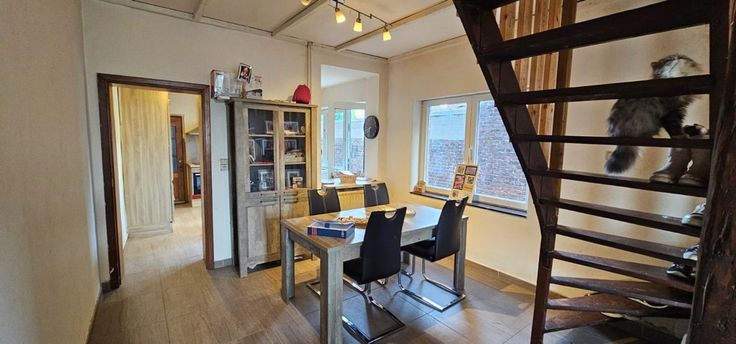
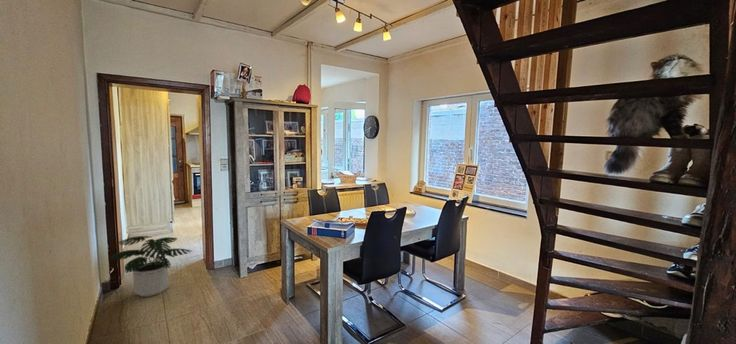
+ potted plant (152, 265)
